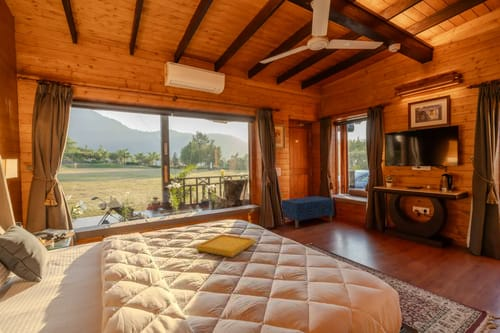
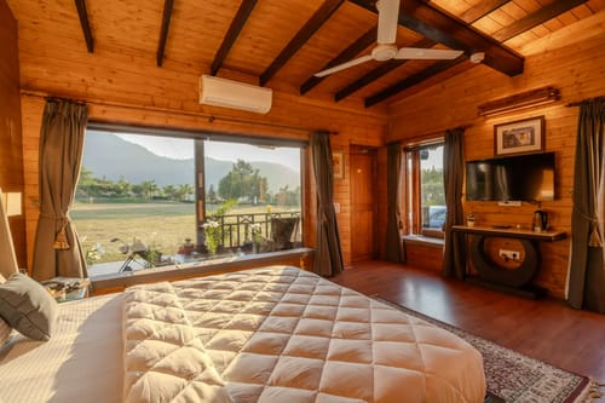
- bench (307, 210)
- serving tray (226, 244)
